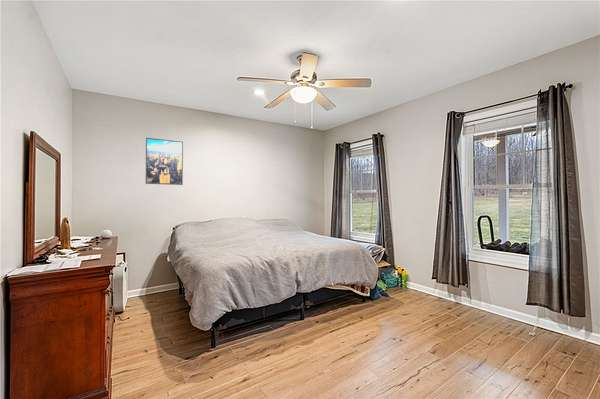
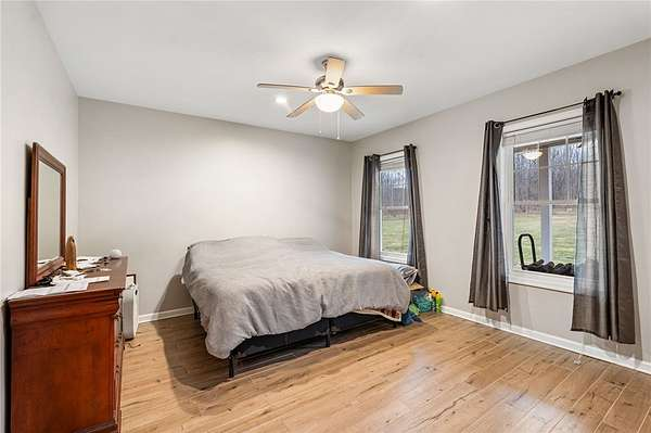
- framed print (164, 162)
